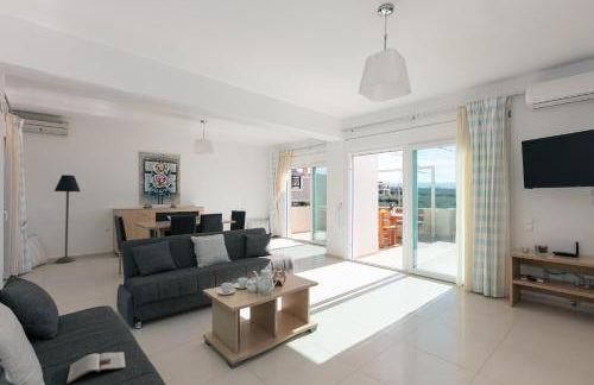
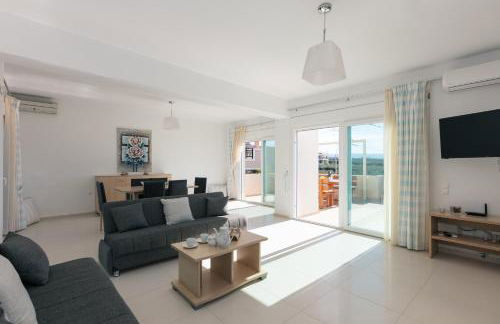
- floor lamp (67, 217)
- magazine (97, 362)
